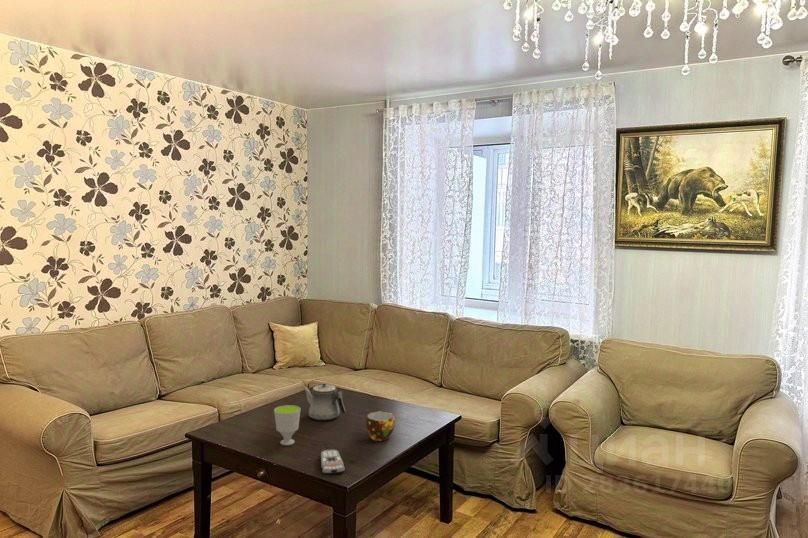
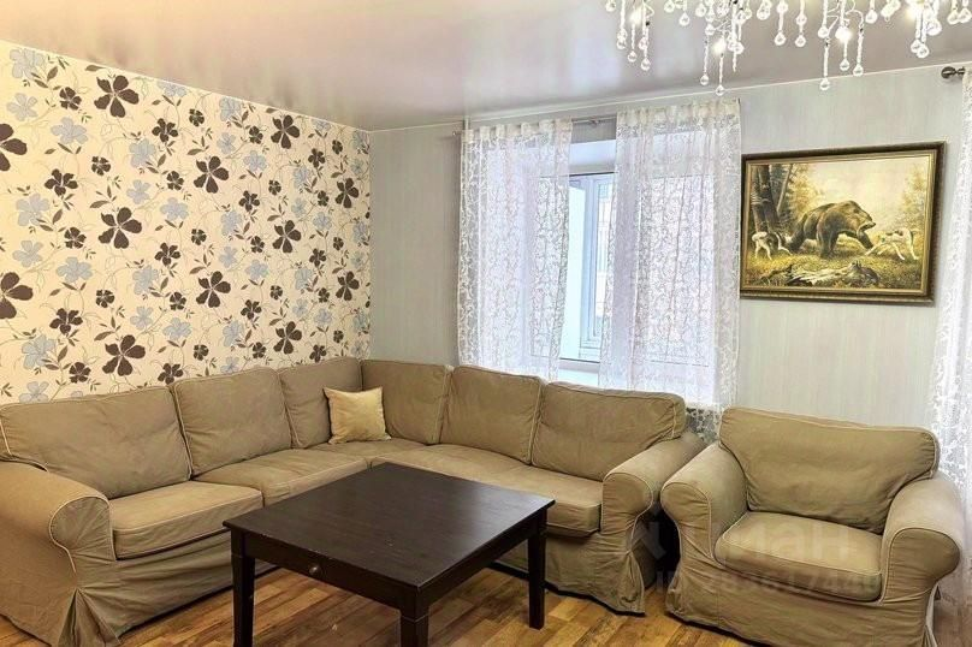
- remote control (331, 461)
- teapot (323, 400)
- cup (378, 426)
- cup (287, 425)
